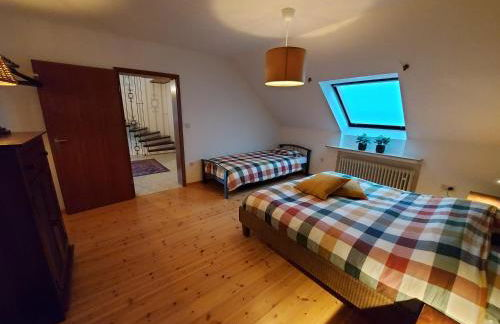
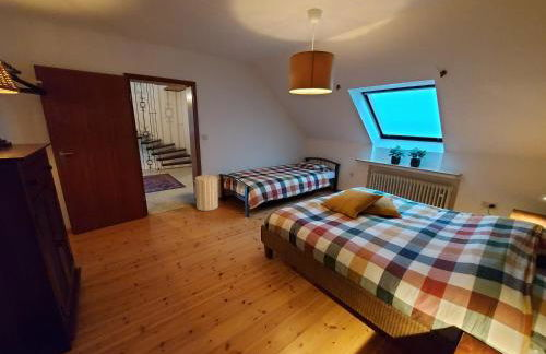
+ laundry hamper (206, 190)
